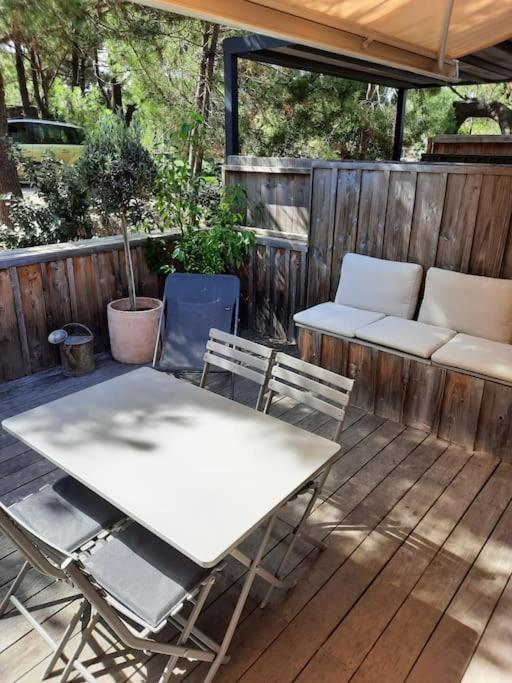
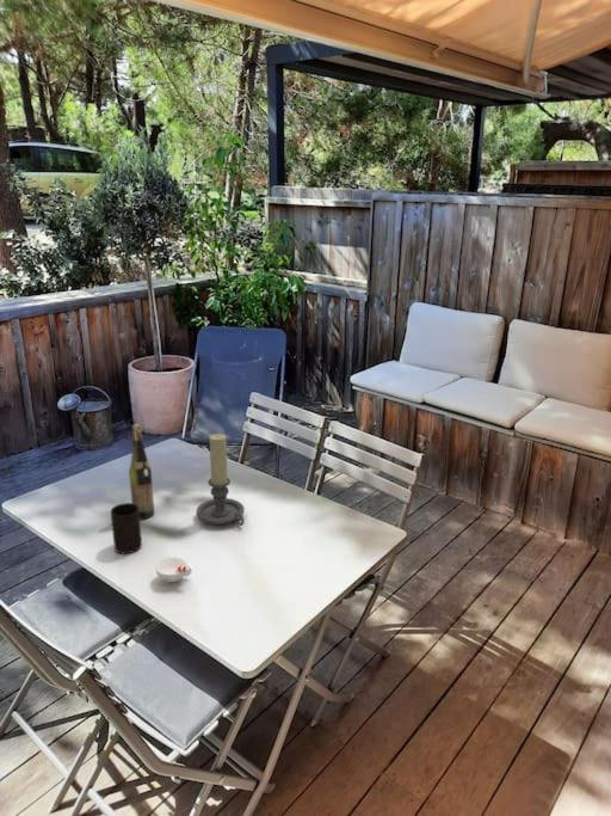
+ cup (173, 571)
+ cup (125, 528)
+ wine bottle (140, 471)
+ candle holder (222, 478)
